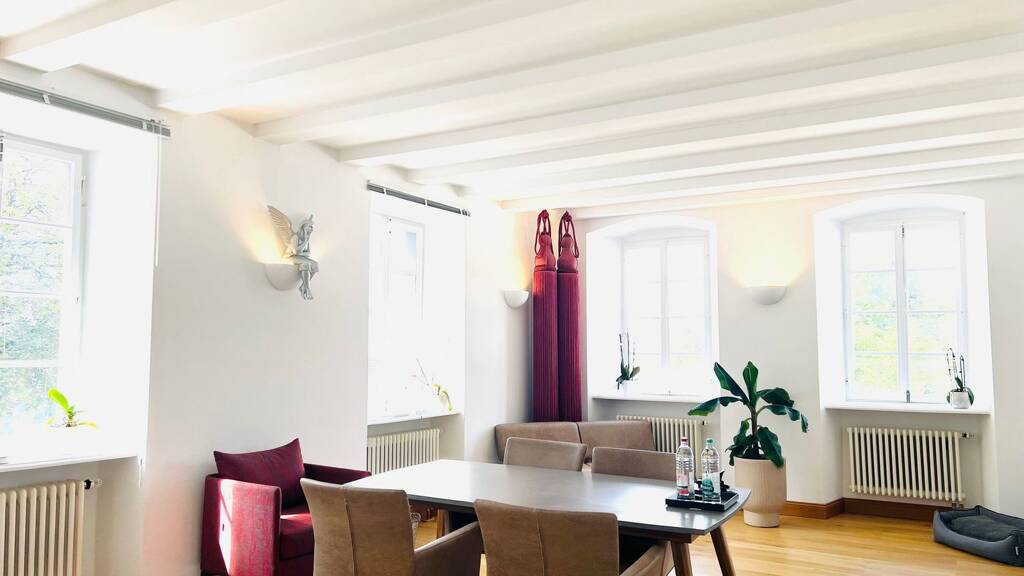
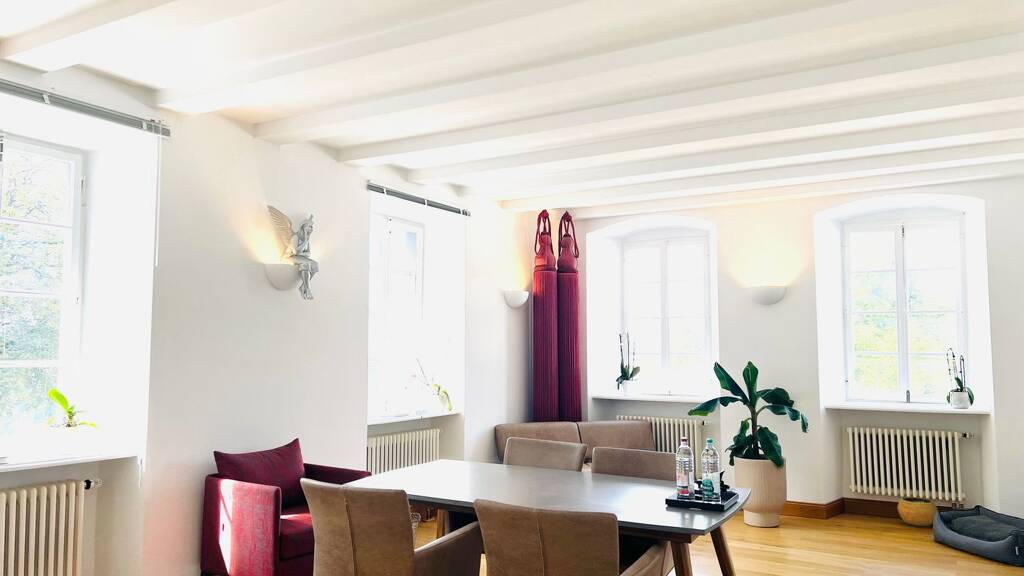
+ clay pot (913, 510)
